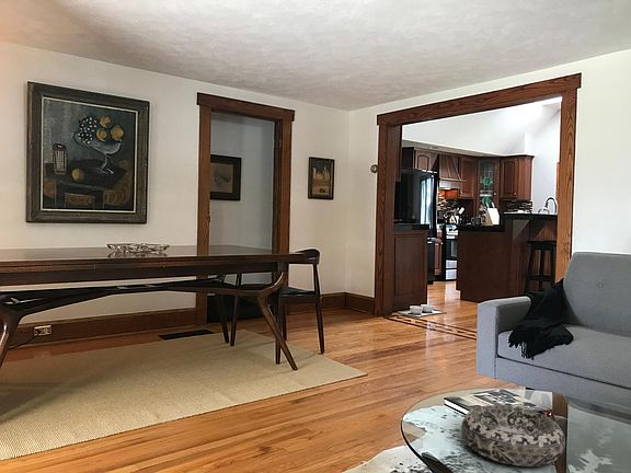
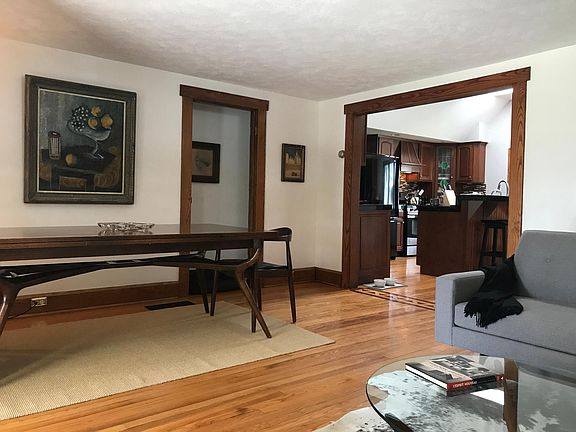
- decorative bowl (512, 434)
